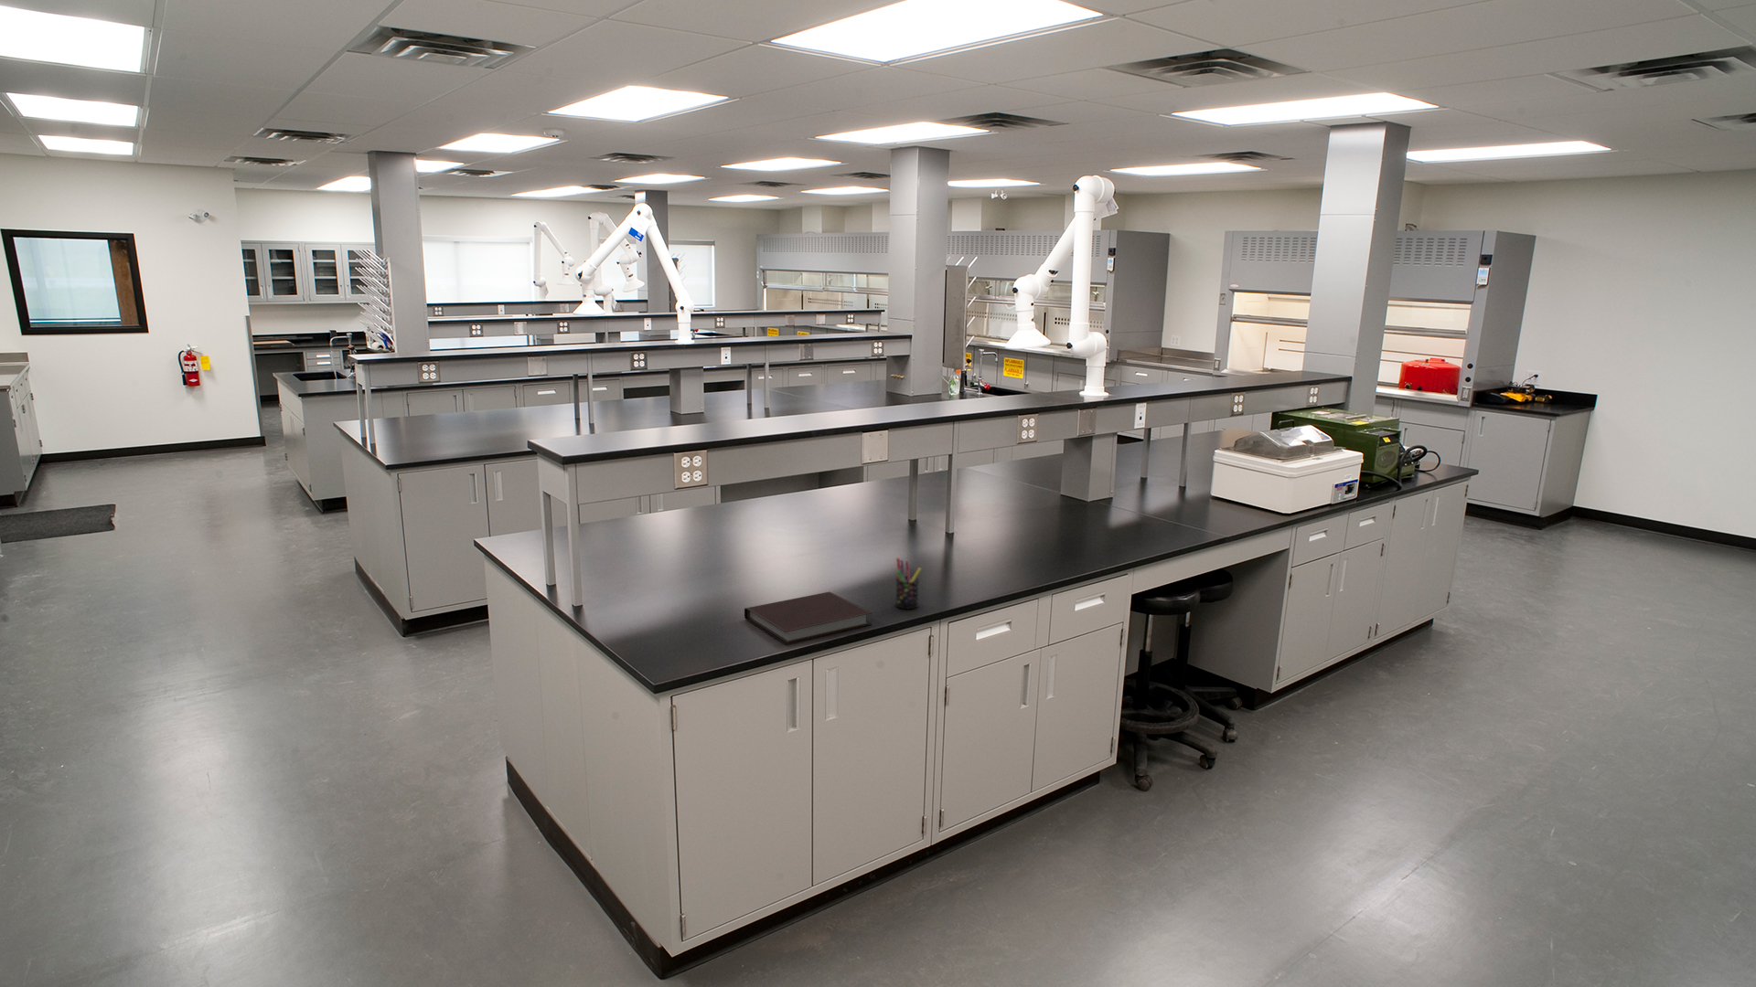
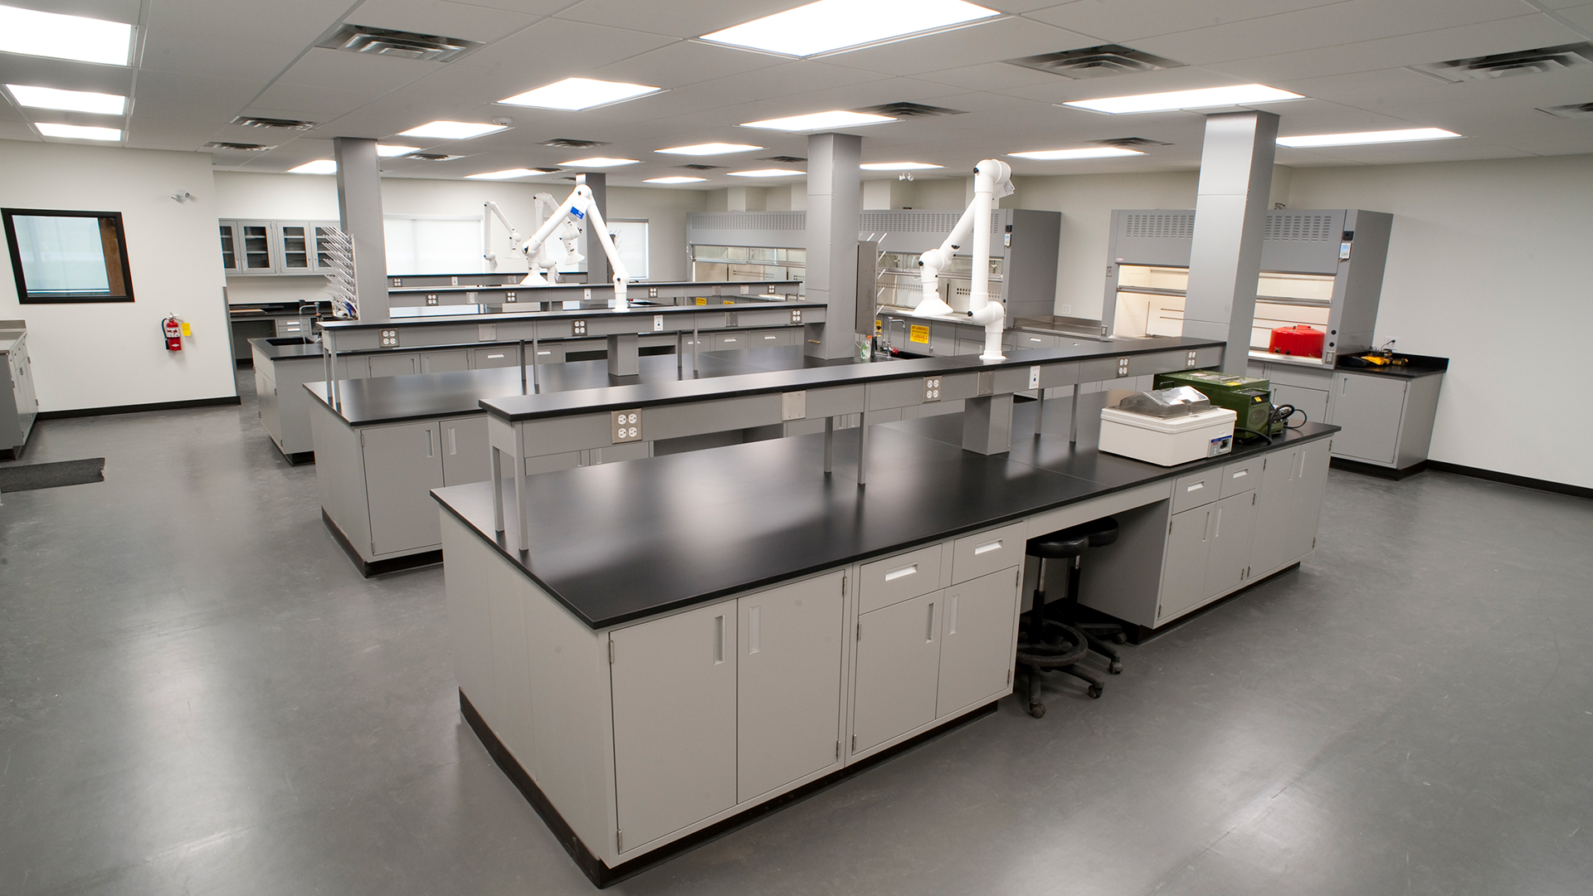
- pen holder (905, 583)
- notebook (808, 615)
